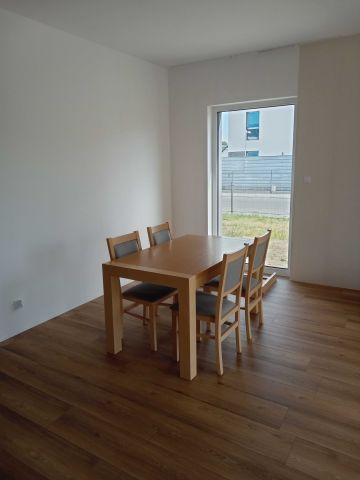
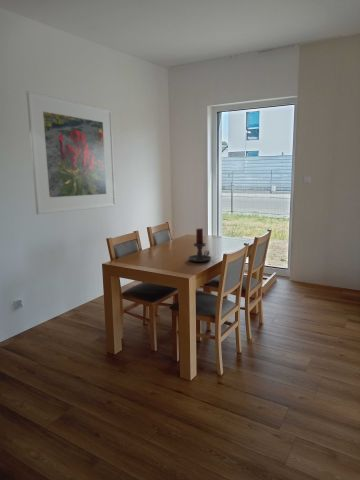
+ candle holder (201, 243)
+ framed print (77, 157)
